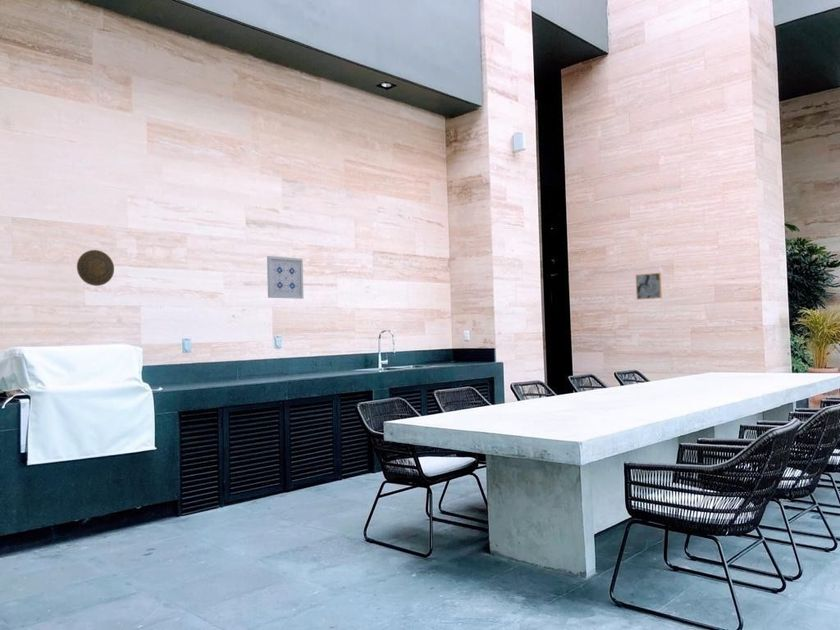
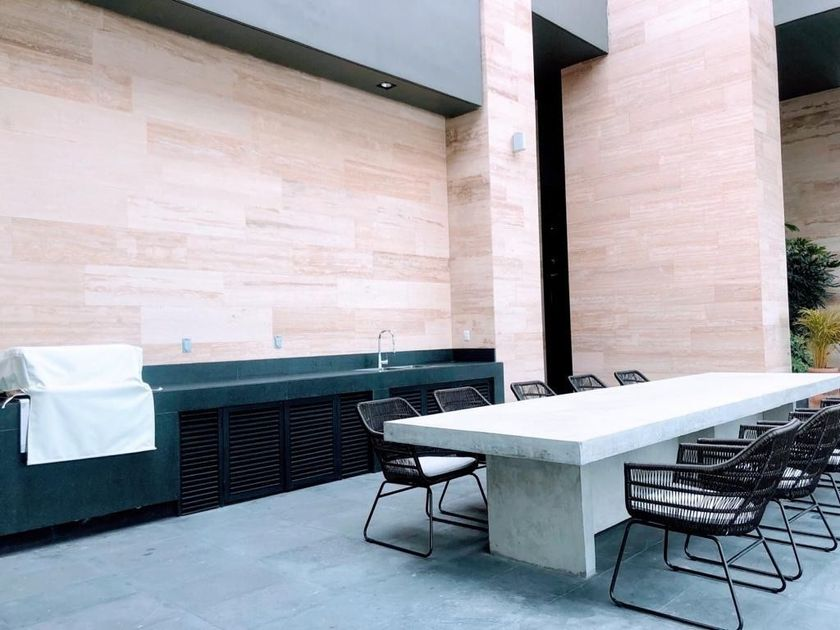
- wall art (285, 277)
- decorative plate (96, 267)
- wall art (648, 286)
